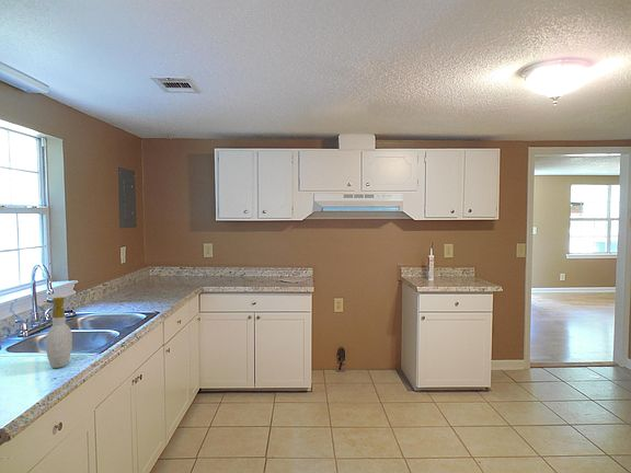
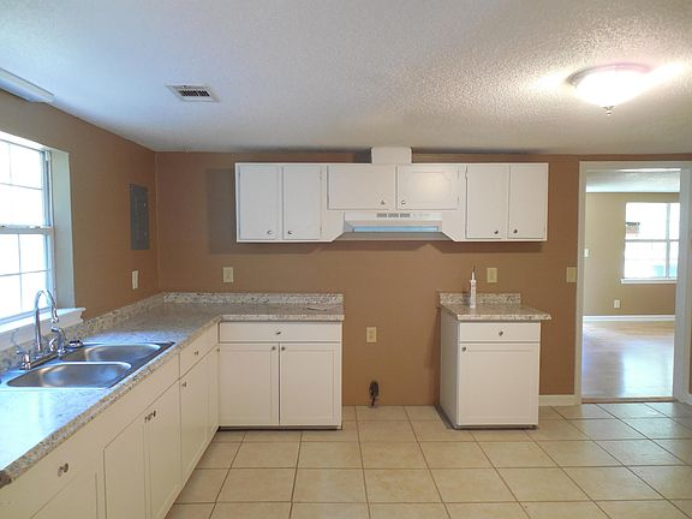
- soap bottle (57, 331)
